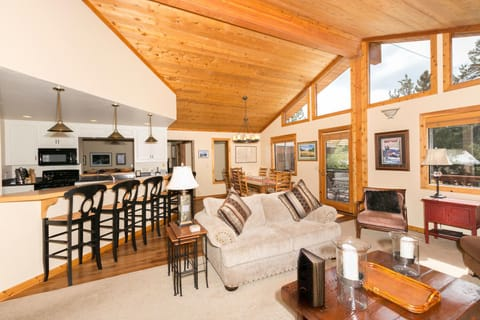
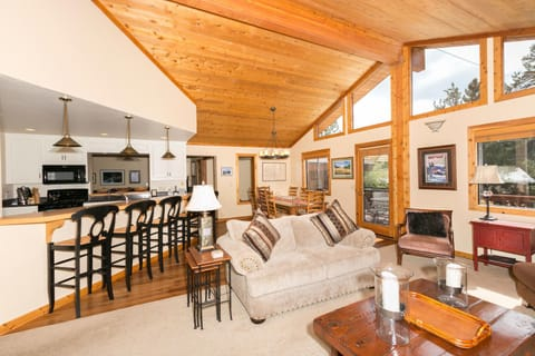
- book (308, 275)
